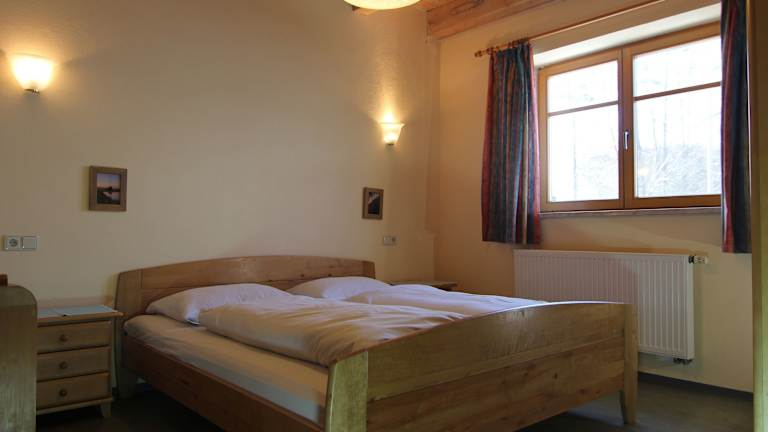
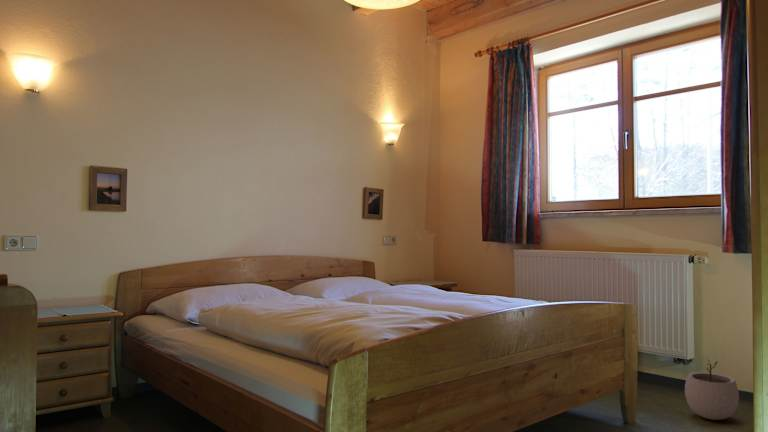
+ plant pot (711, 388)
